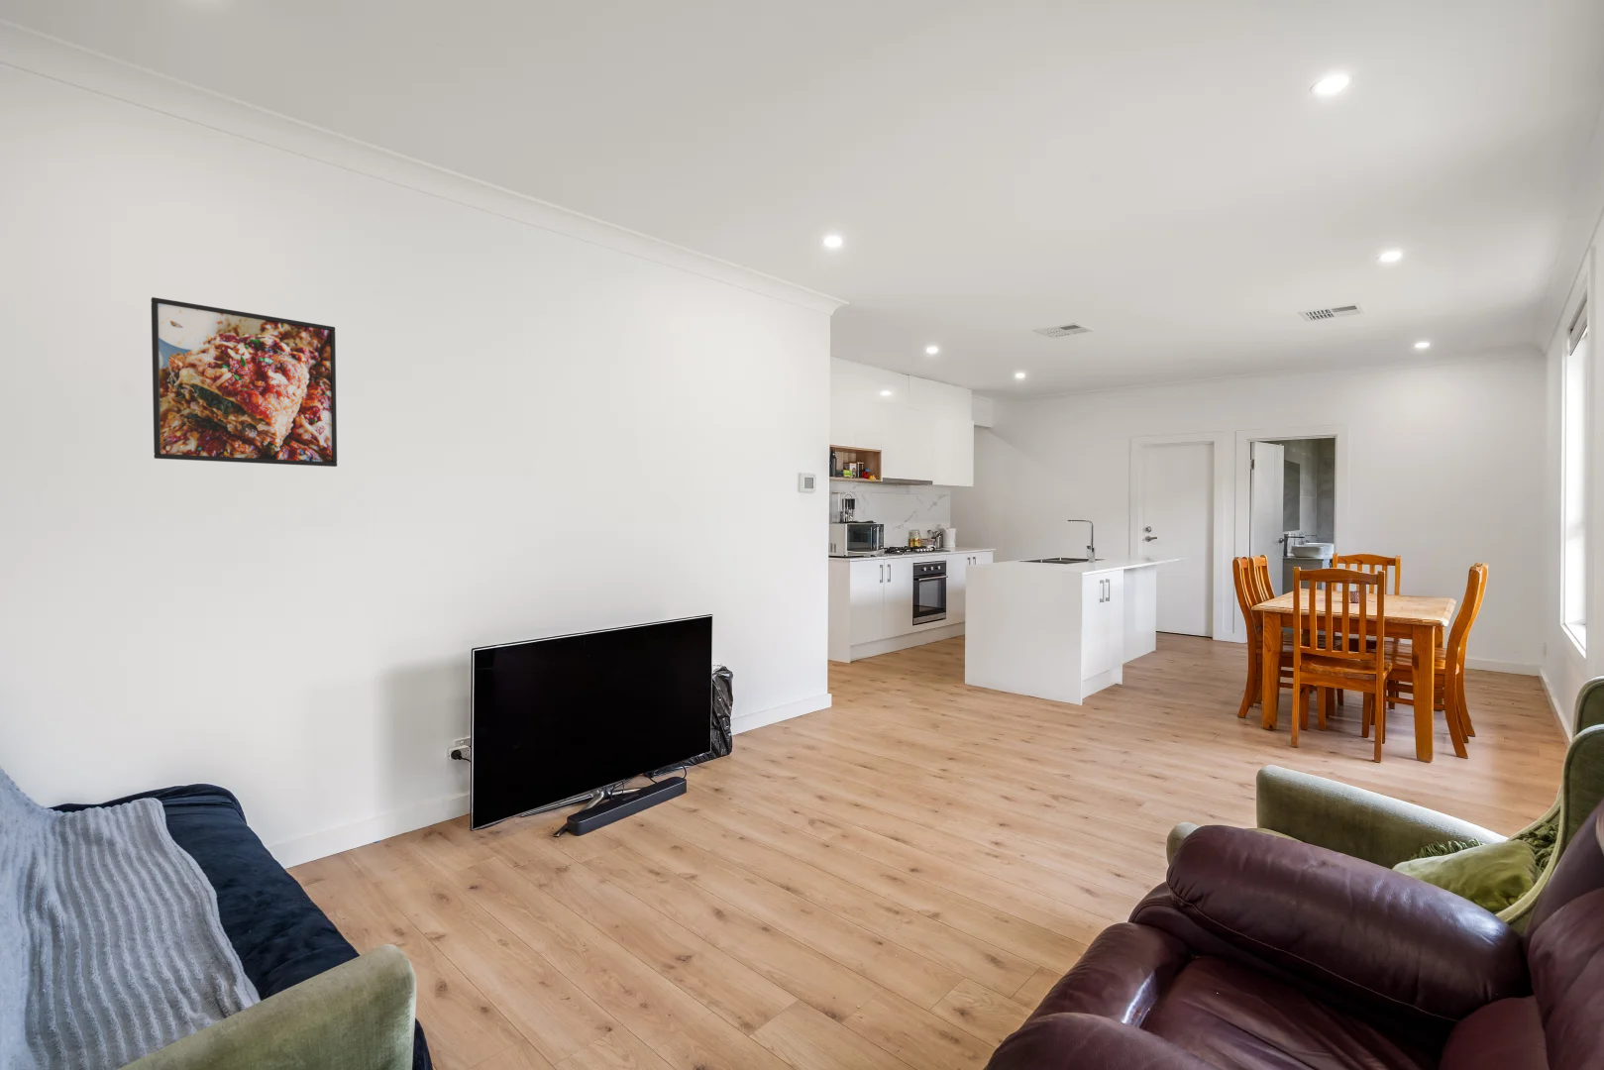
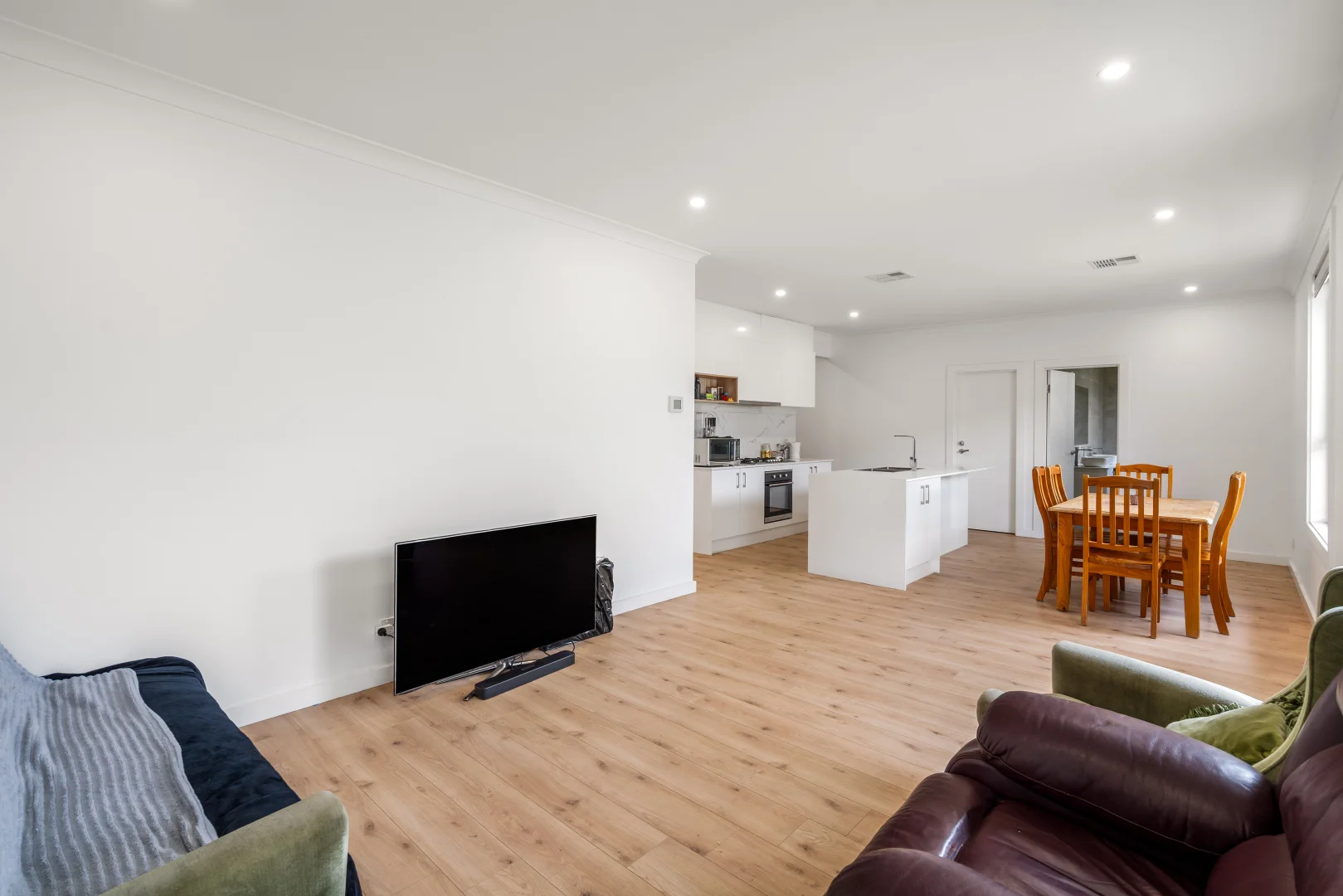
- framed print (251, 387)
